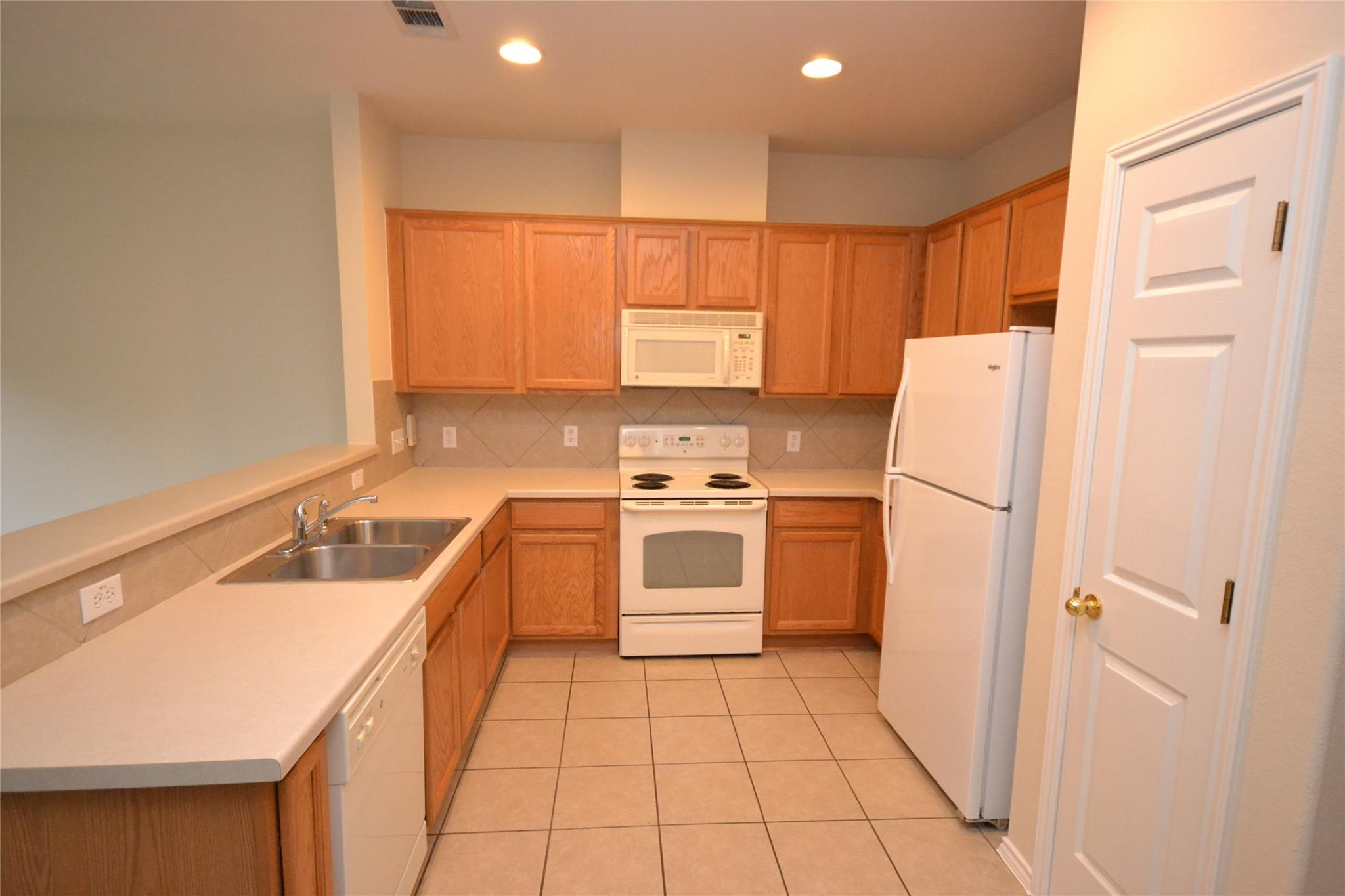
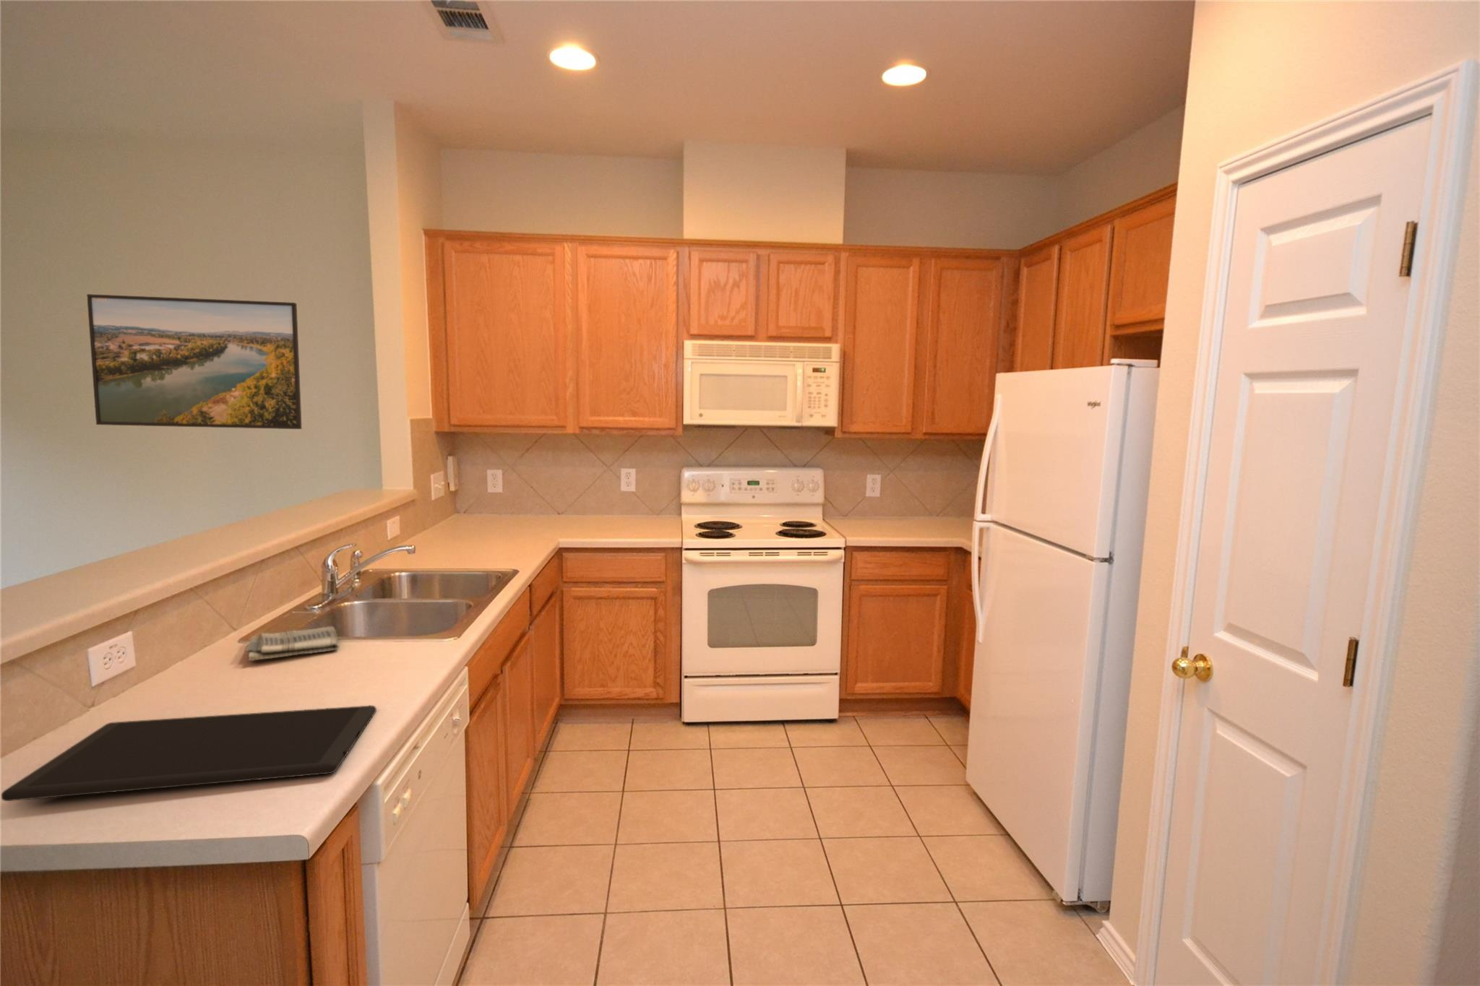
+ cutting board (215, 746)
+ dish towel (294, 640)
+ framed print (197, 363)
